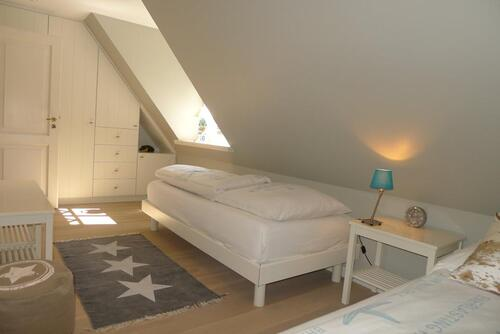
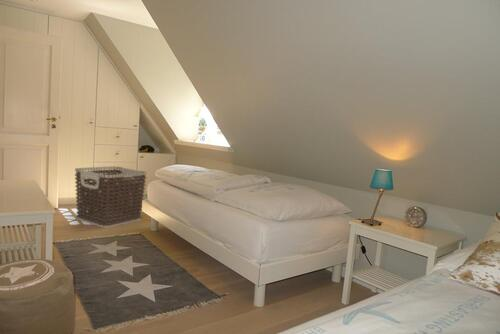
+ clothes hamper (110, 194)
